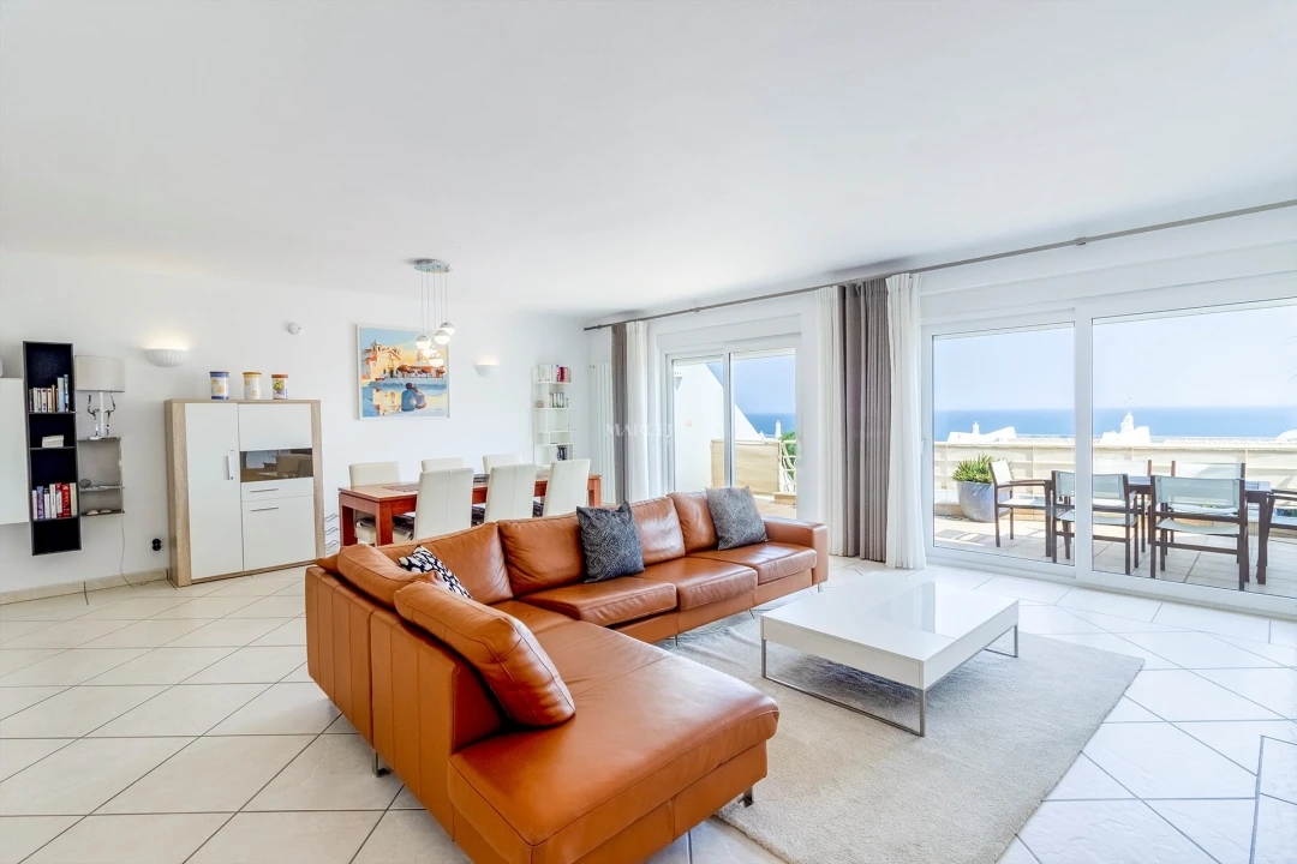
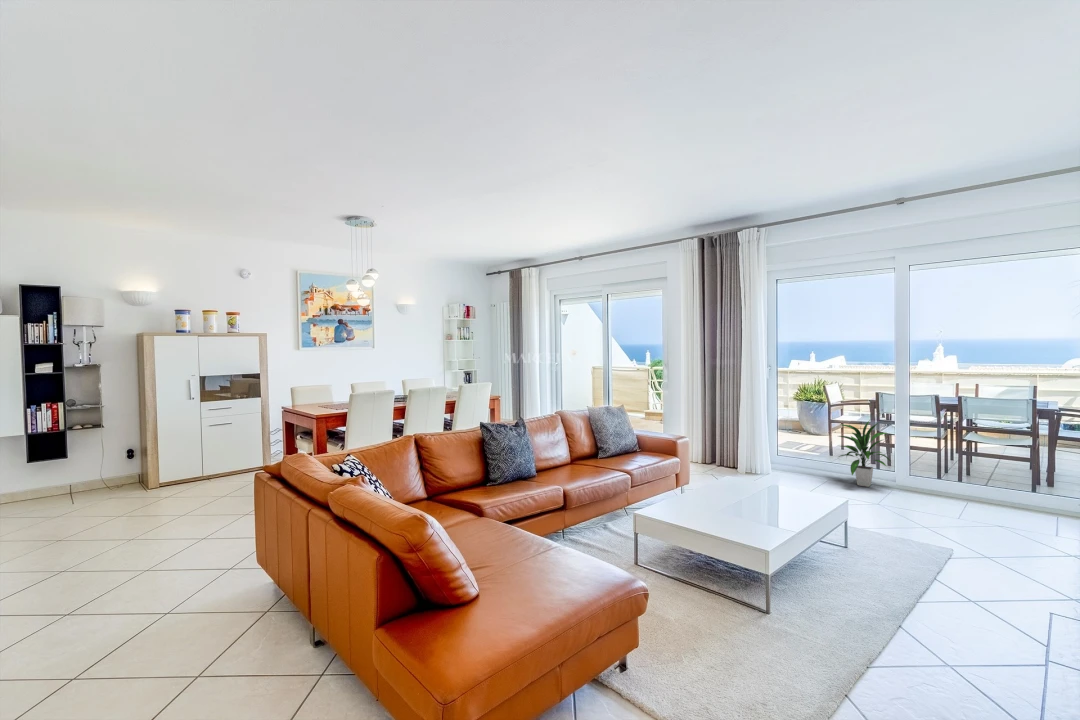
+ indoor plant (861, 452)
